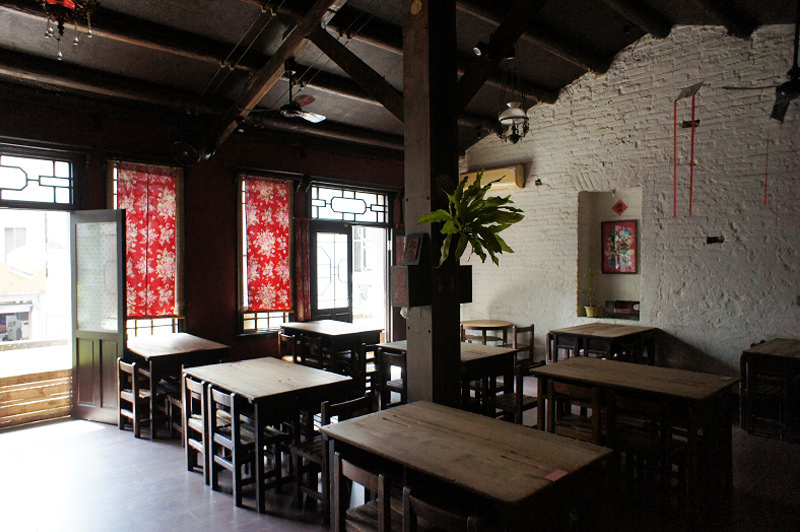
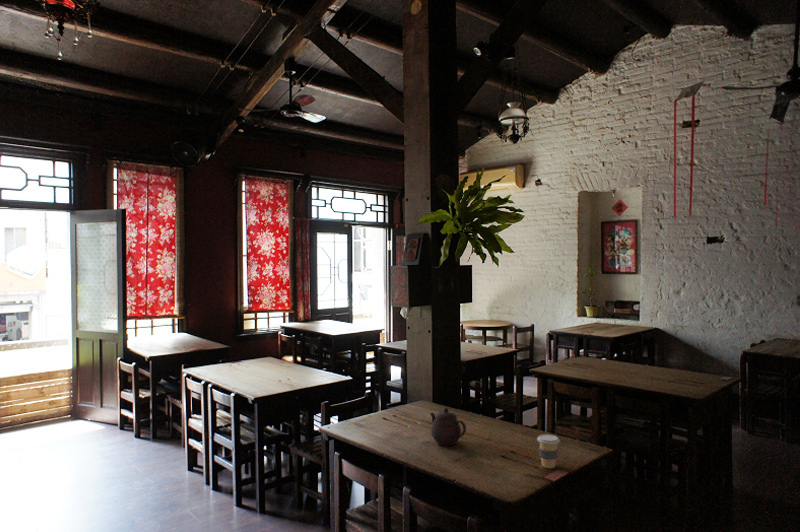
+ teapot (447, 425)
+ coffee cup (548, 451)
